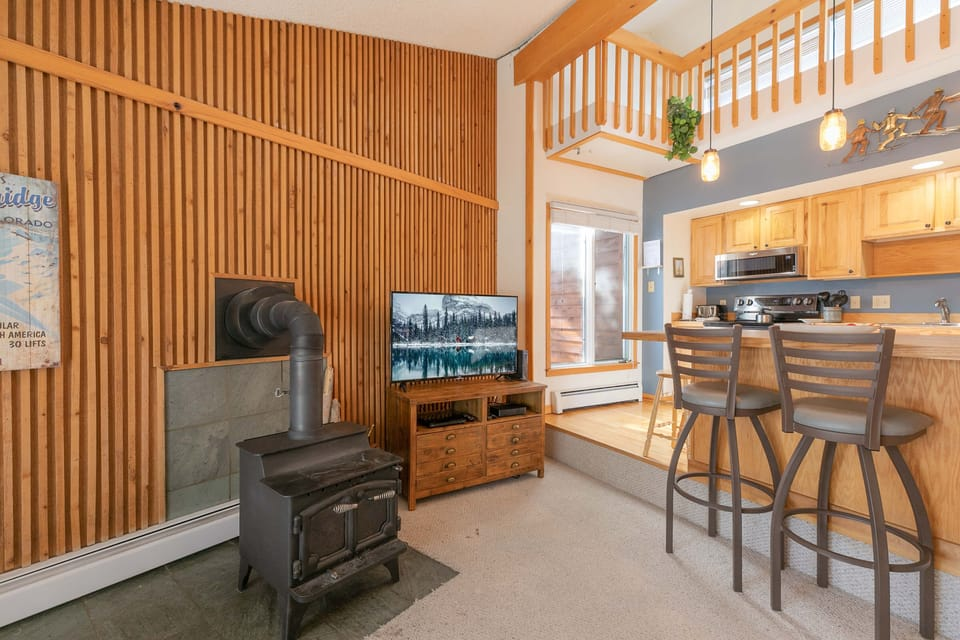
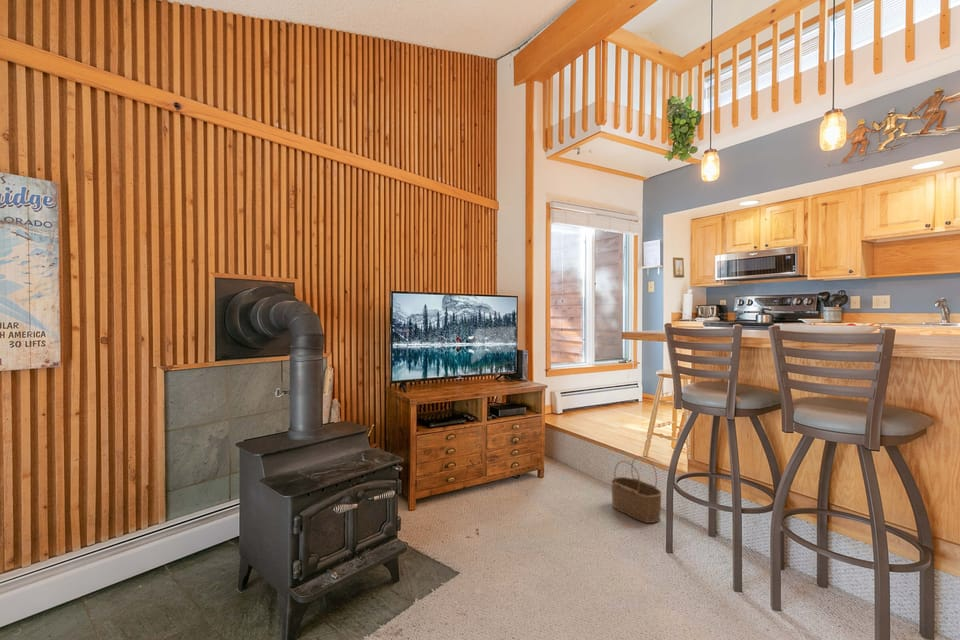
+ wicker basket (635, 485)
